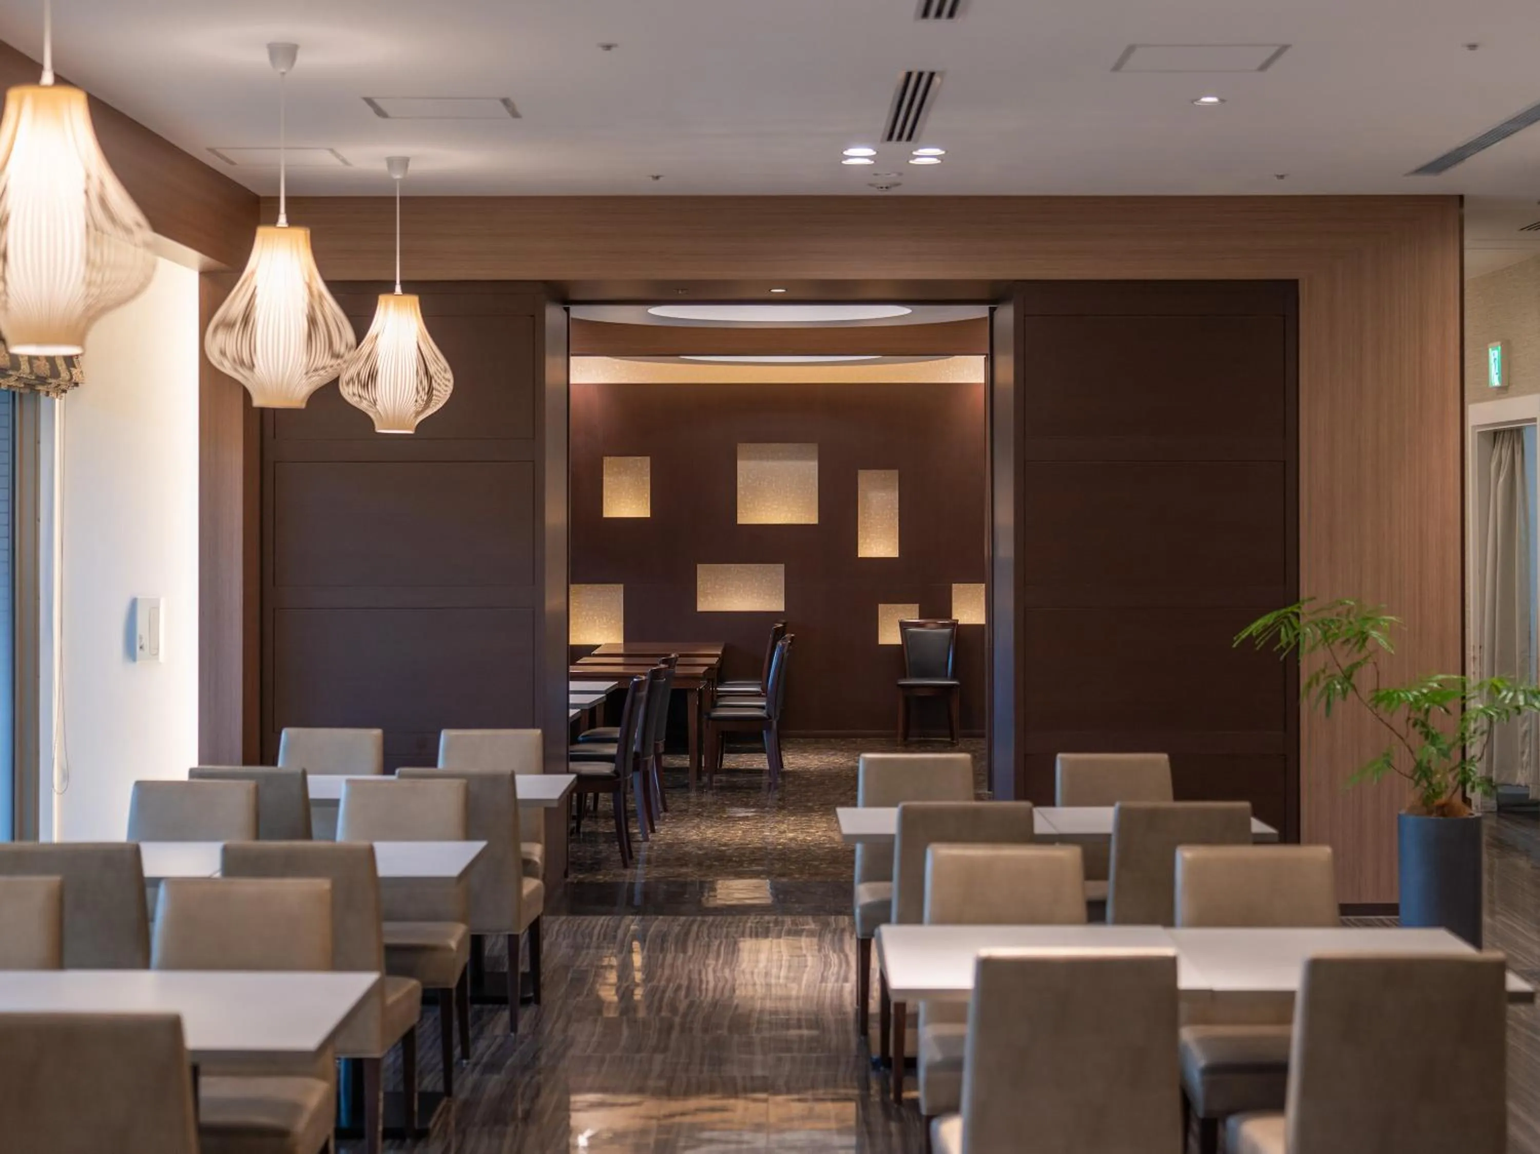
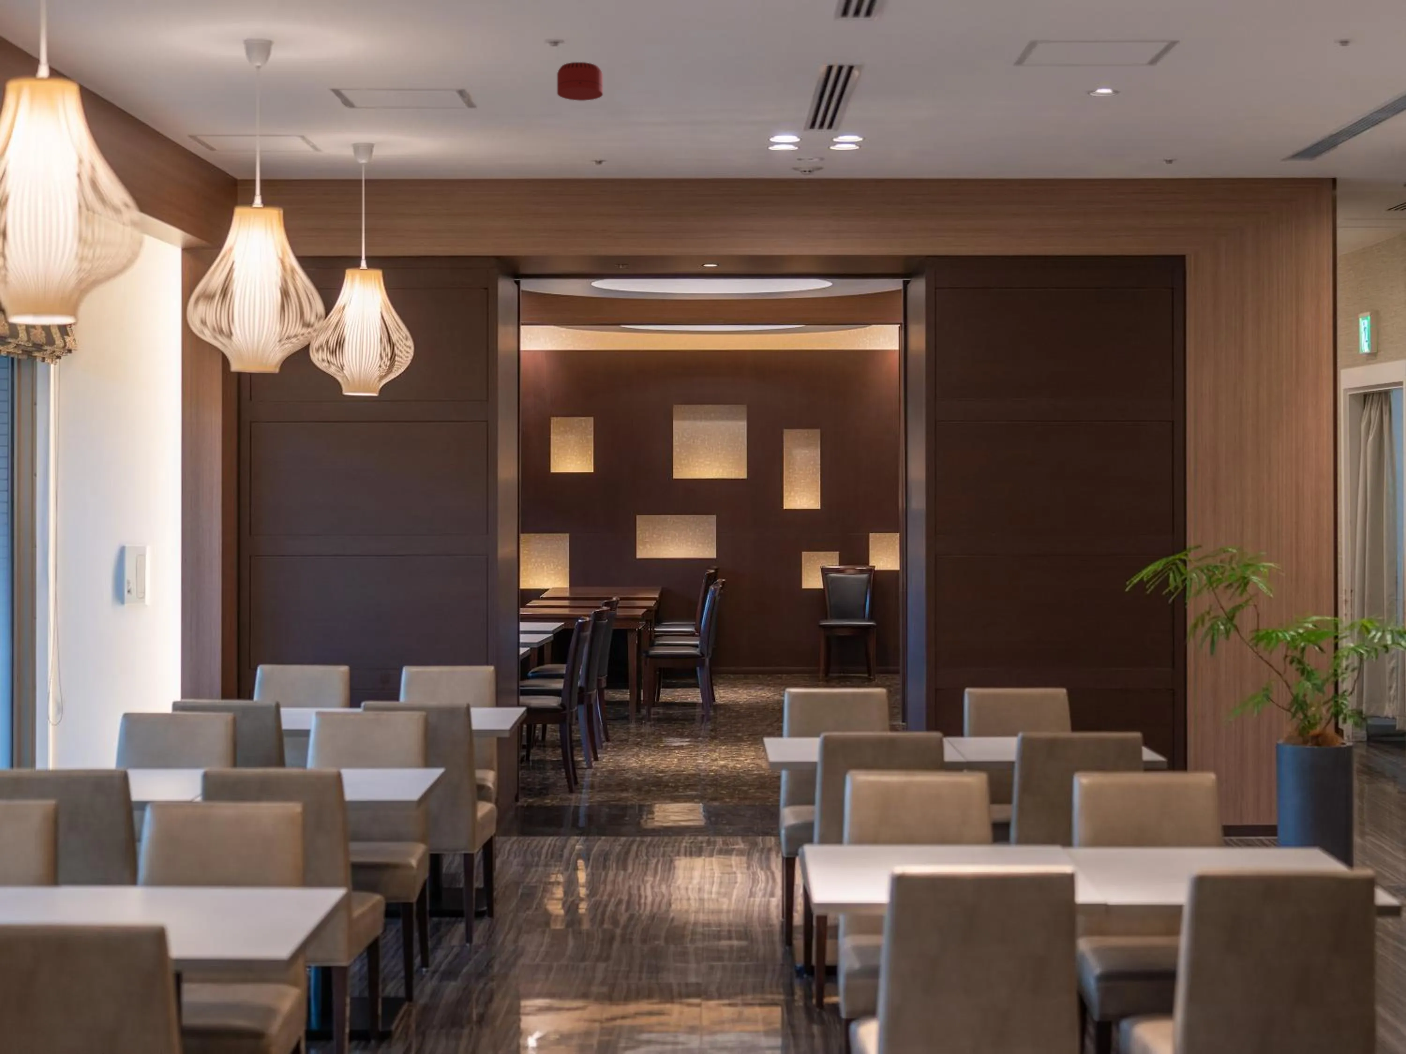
+ smoke detector (580, 81)
